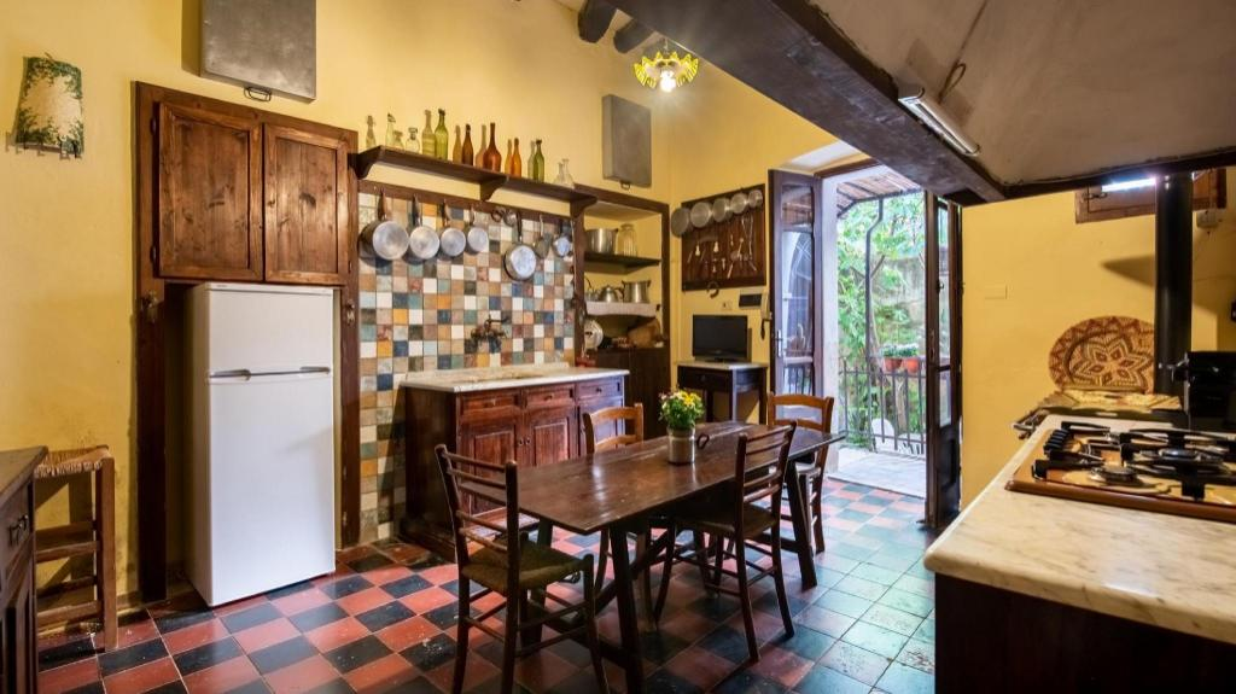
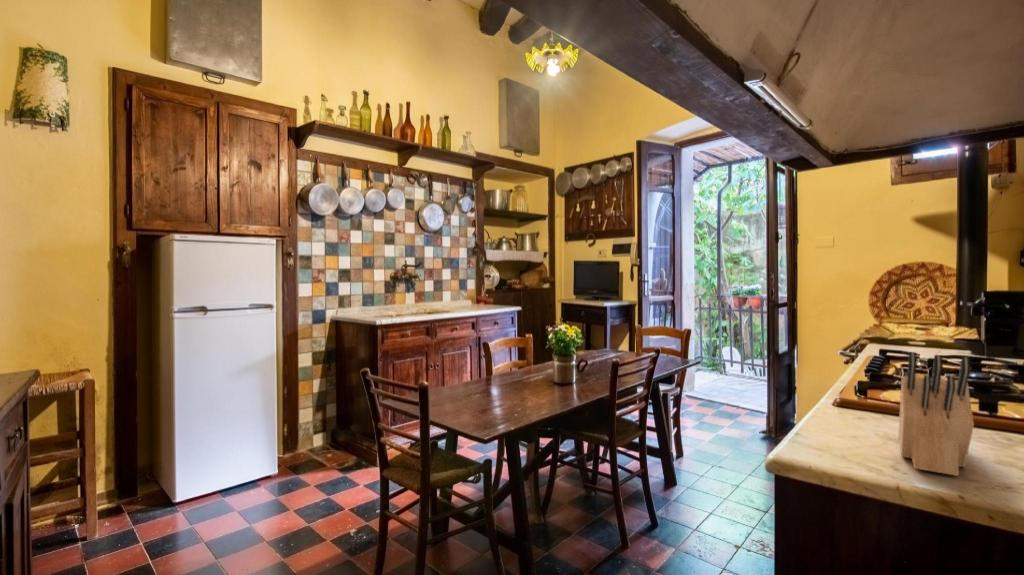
+ knife block (932, 404)
